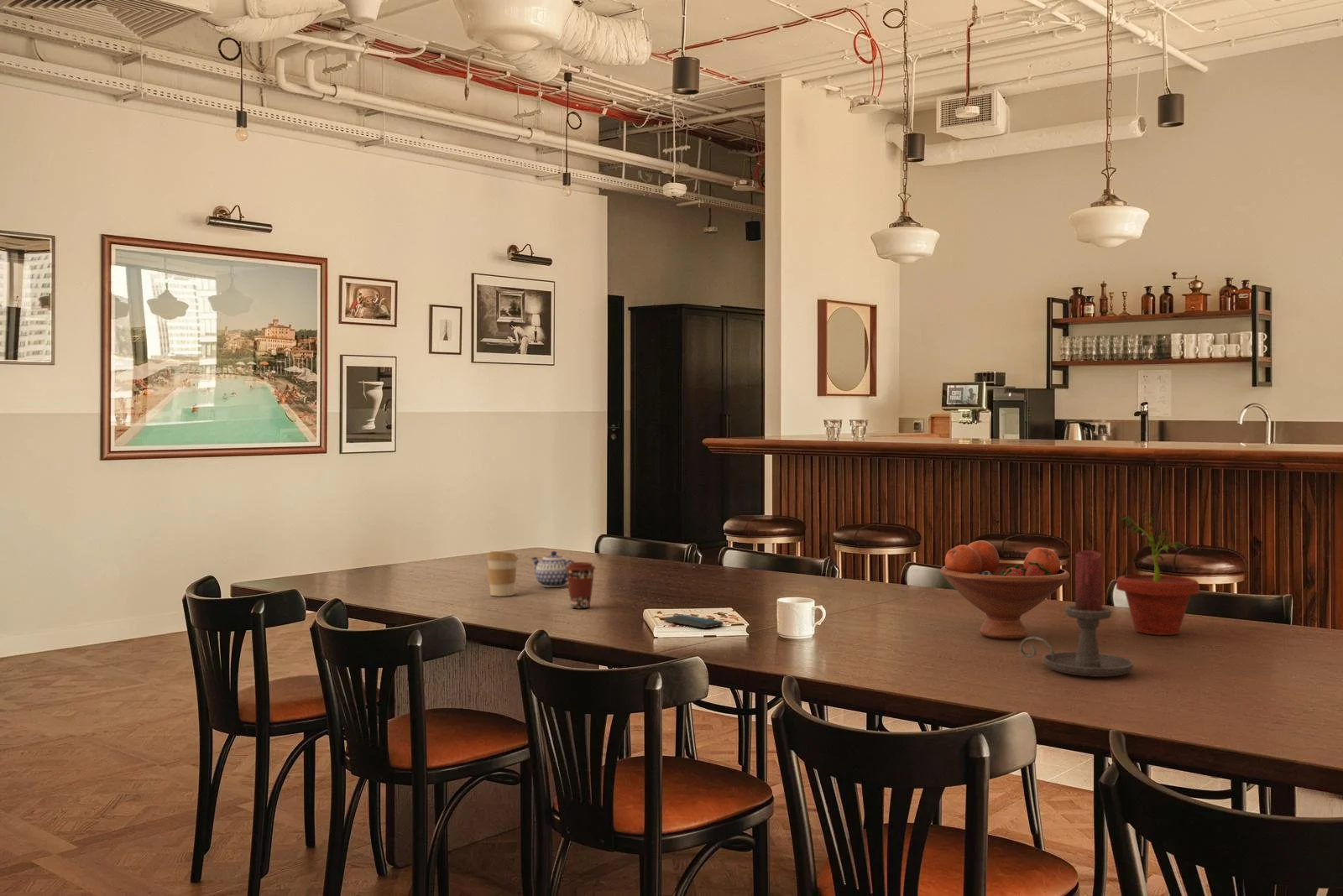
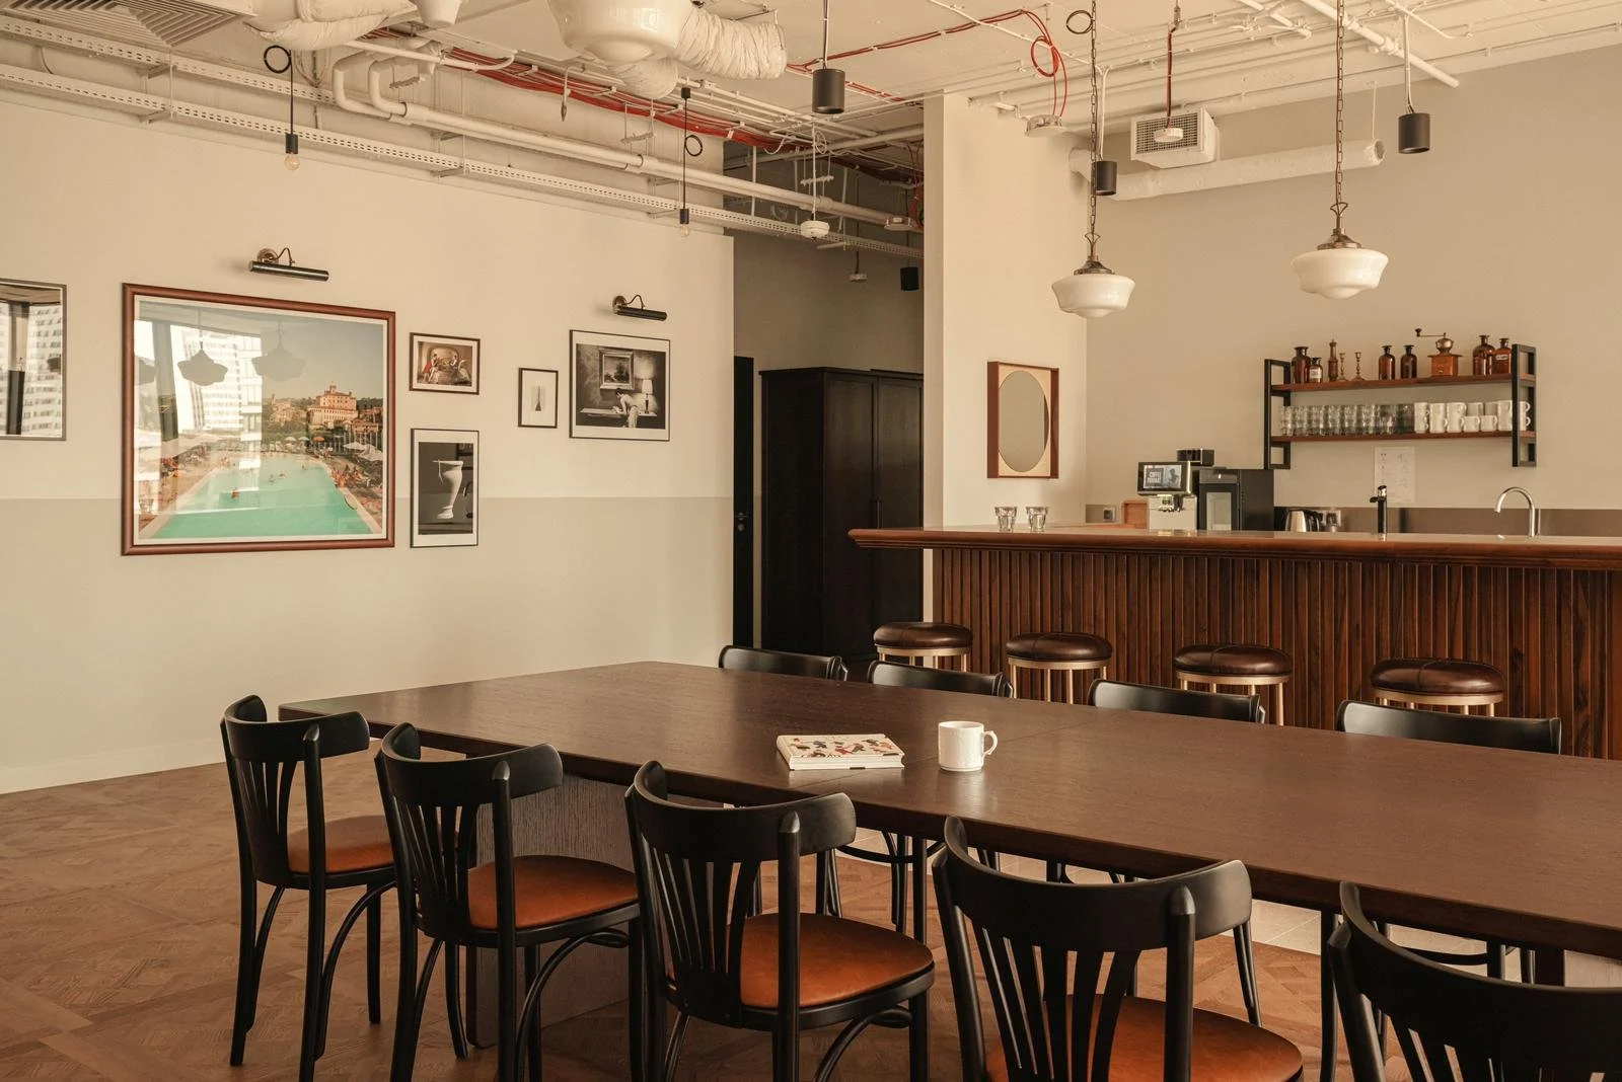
- candle holder (1075, 609)
- smartphone (693, 621)
- coffee cup (580, 585)
- potted plant (1156, 570)
- teapot (553, 568)
- fruit bowl (1003, 590)
- coffee cup (502, 572)
